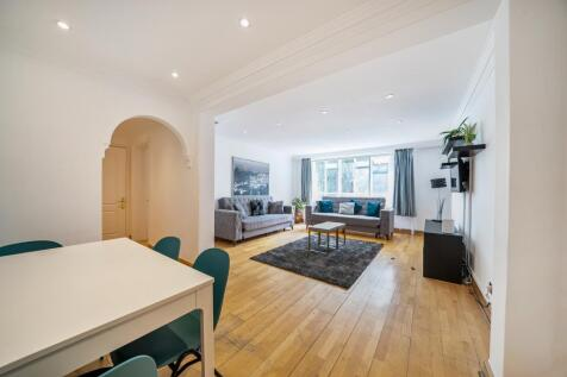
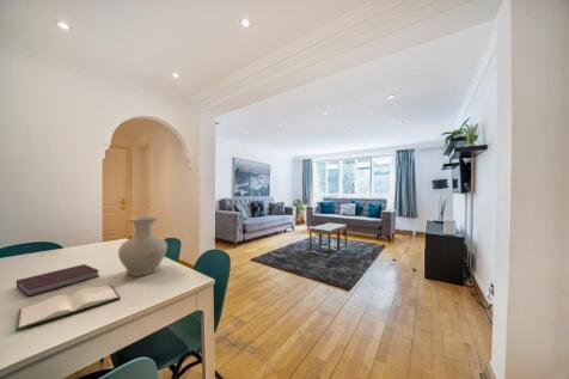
+ notebook (60, 277)
+ vase (143, 244)
+ hardback book (72, 301)
